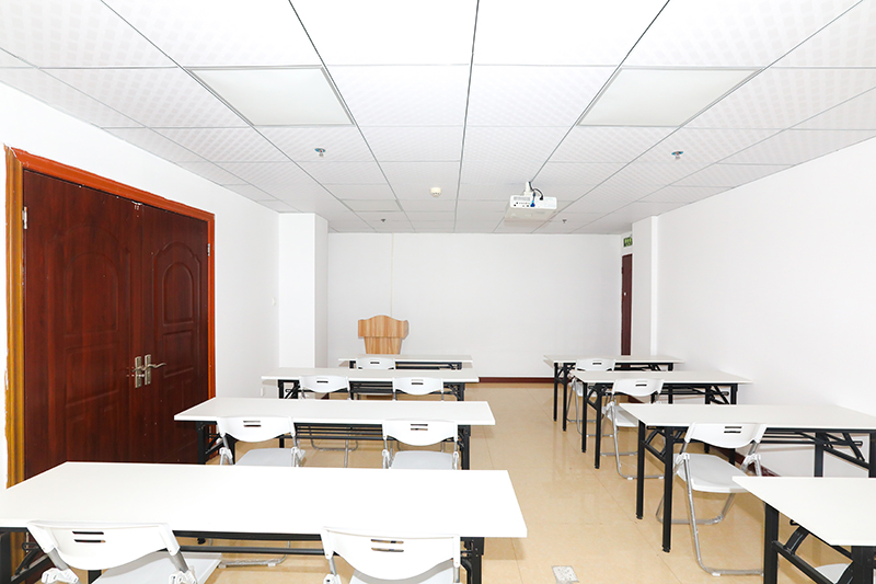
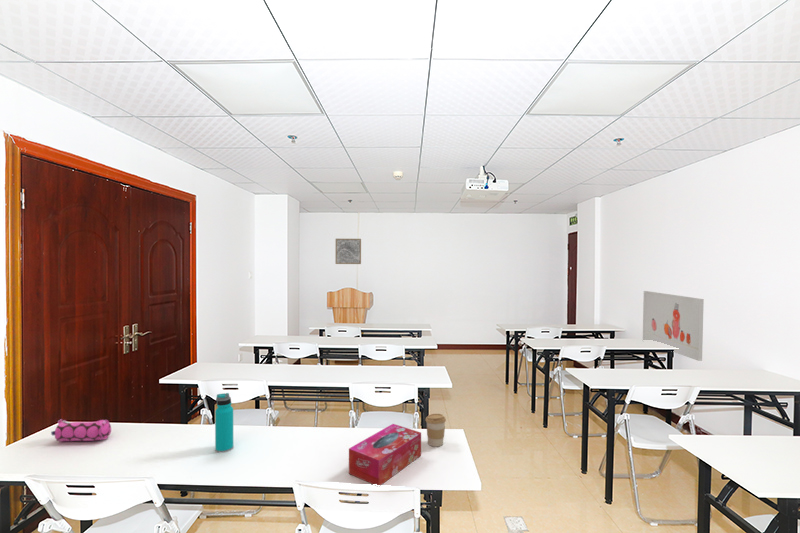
+ pencil case (83, 429)
+ water bottle (224, 421)
+ coffee cup (435, 429)
+ wall art (348, 251)
+ tissue box (386, 452)
+ wall art (669, 322)
